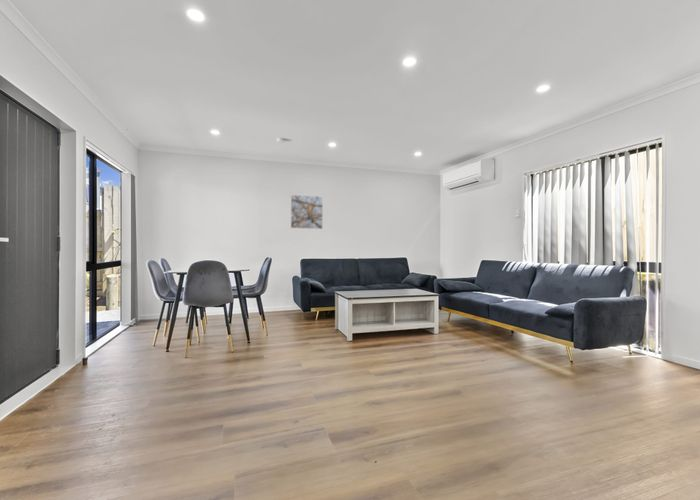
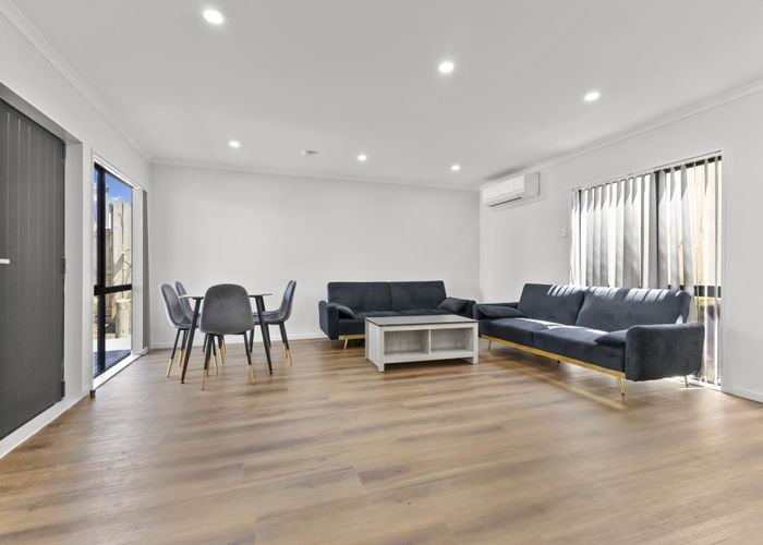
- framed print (306, 212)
